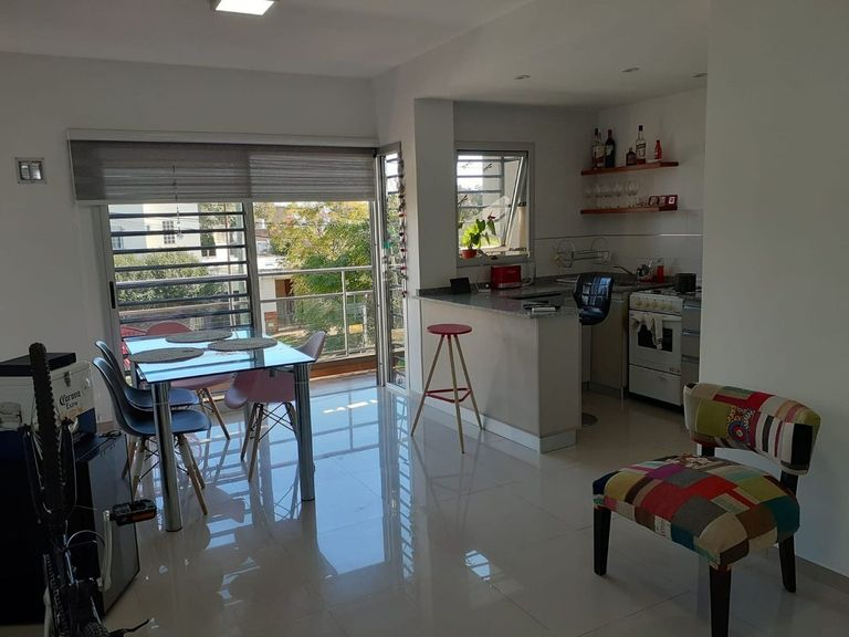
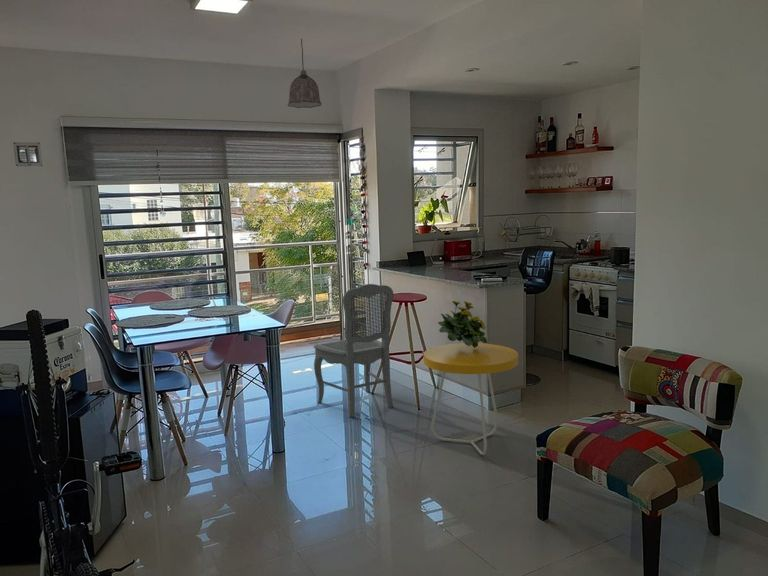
+ dining chair (355, 343)
+ side table (480, 398)
+ pendant lamp (303, 72)
+ flowering plant (460, 325)
